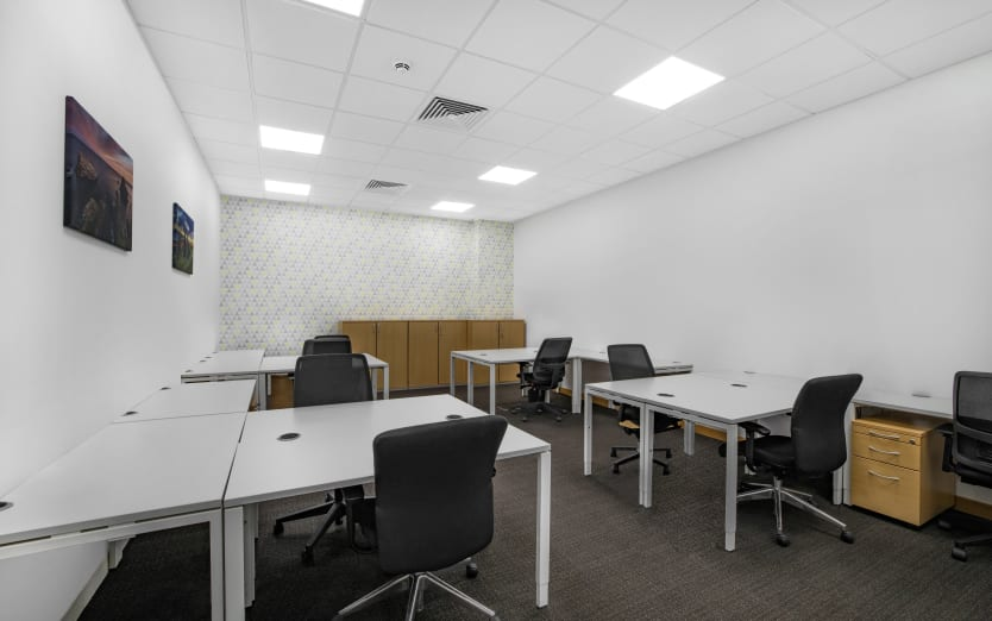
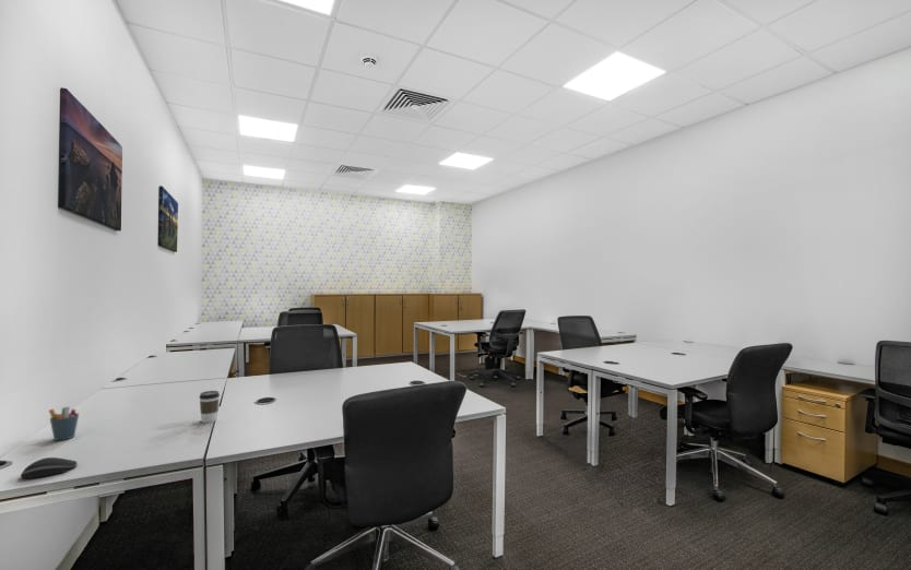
+ computer mouse (49, 465)
+ pen holder (63, 420)
+ coffee cup (209, 406)
